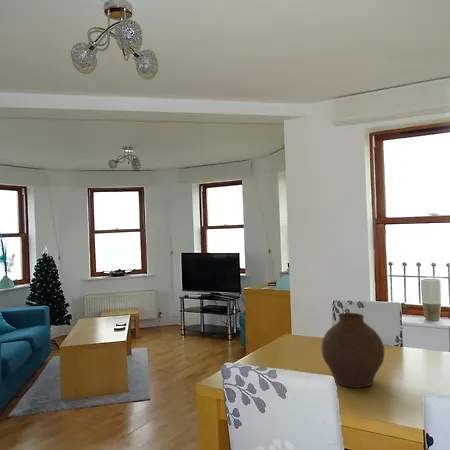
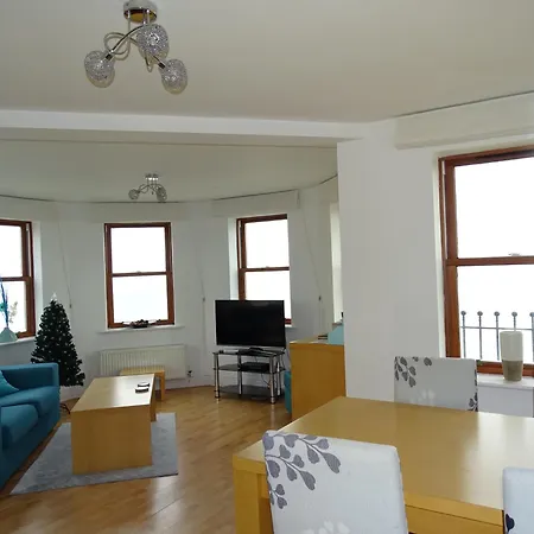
- vase (352, 348)
